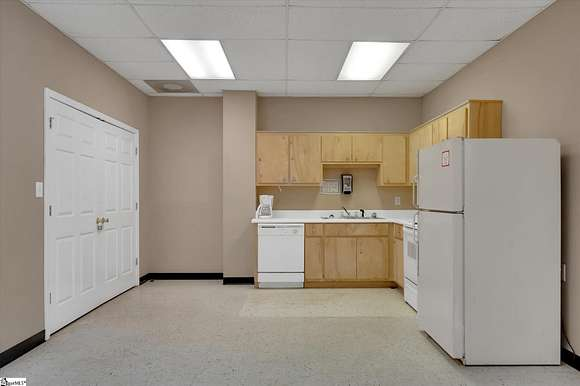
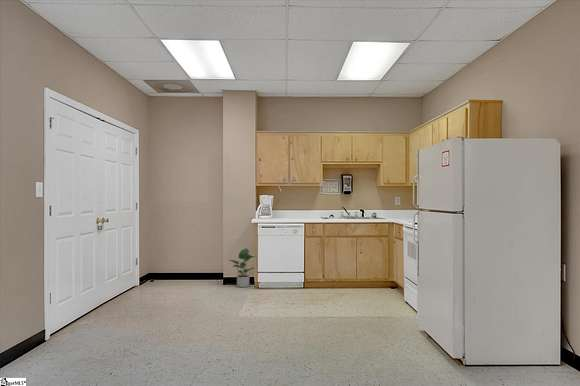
+ potted plant (241, 267)
